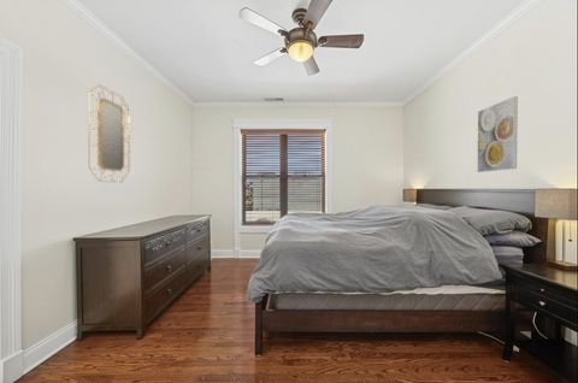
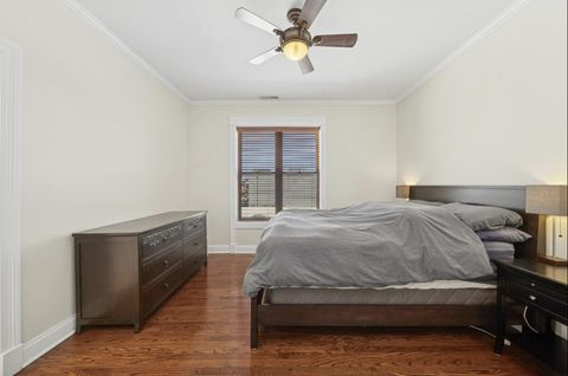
- home mirror (112, 136)
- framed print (495, 137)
